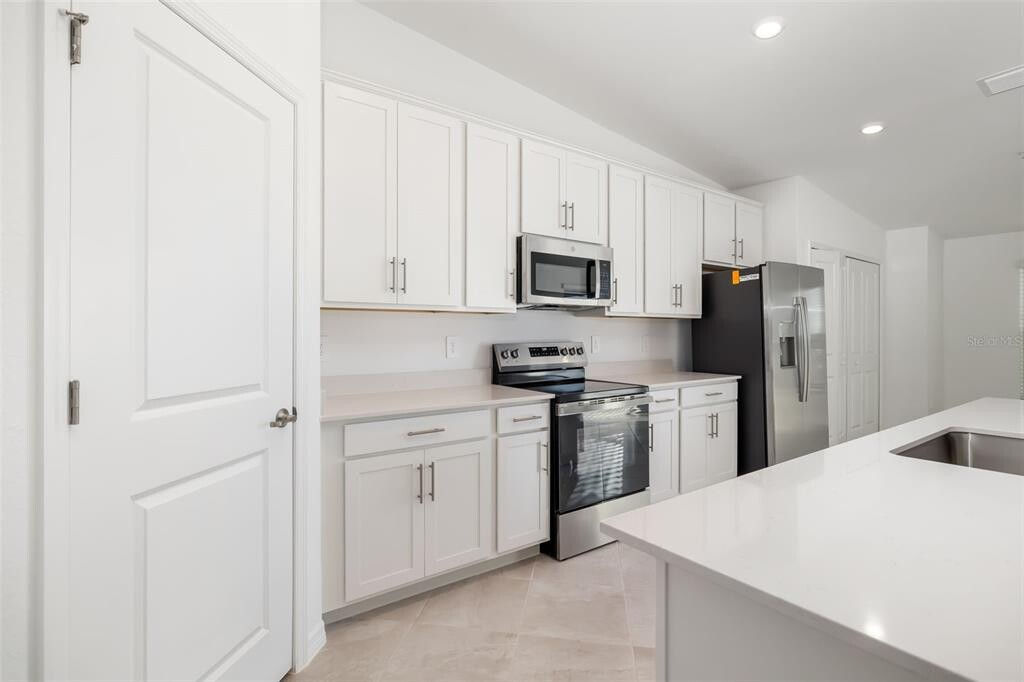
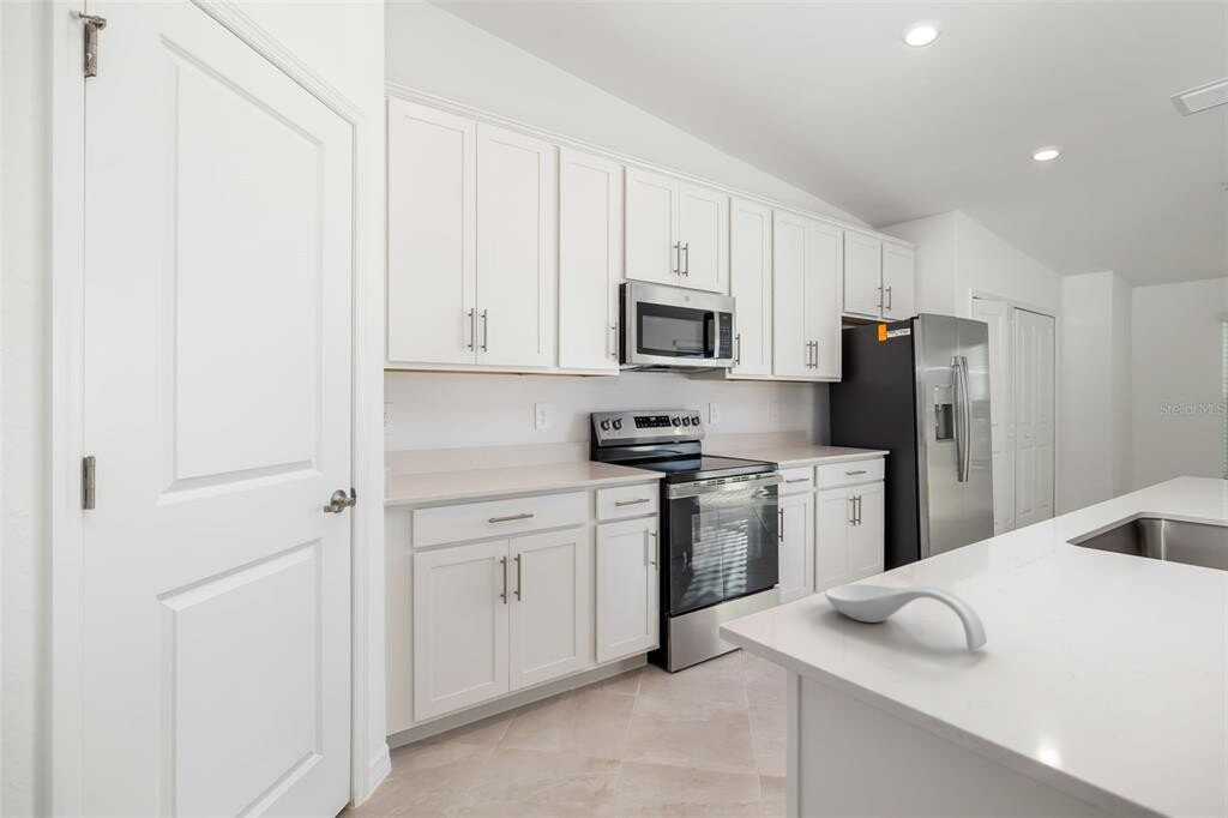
+ spoon rest (898, 603)
